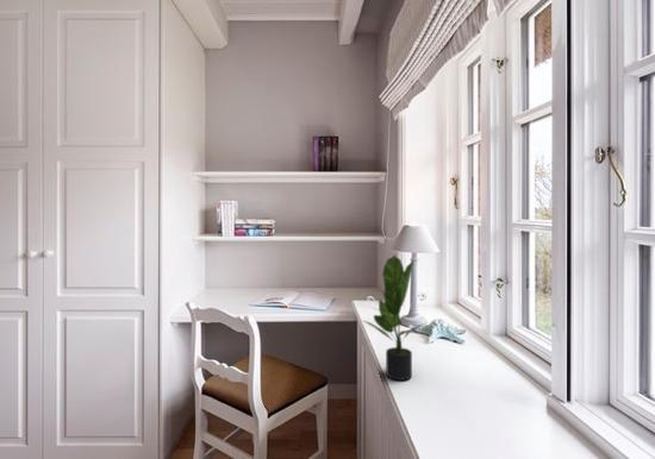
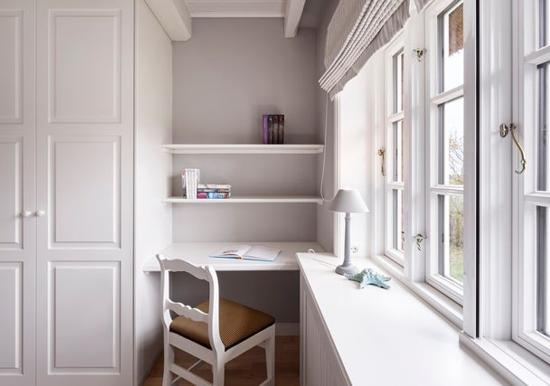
- potted plant (393, 313)
